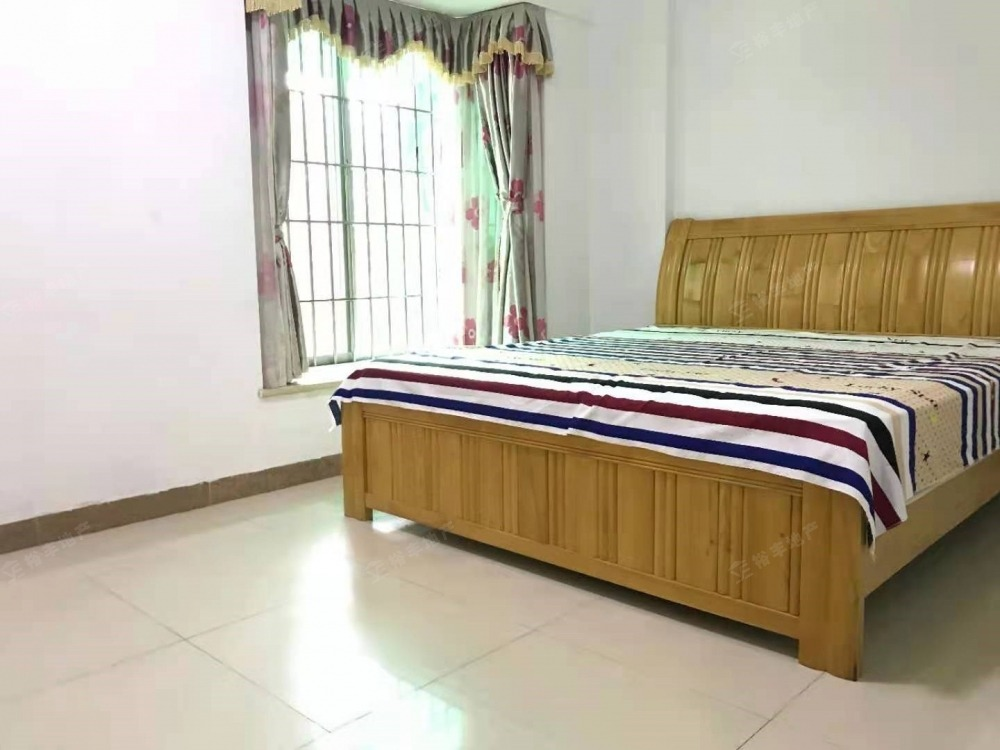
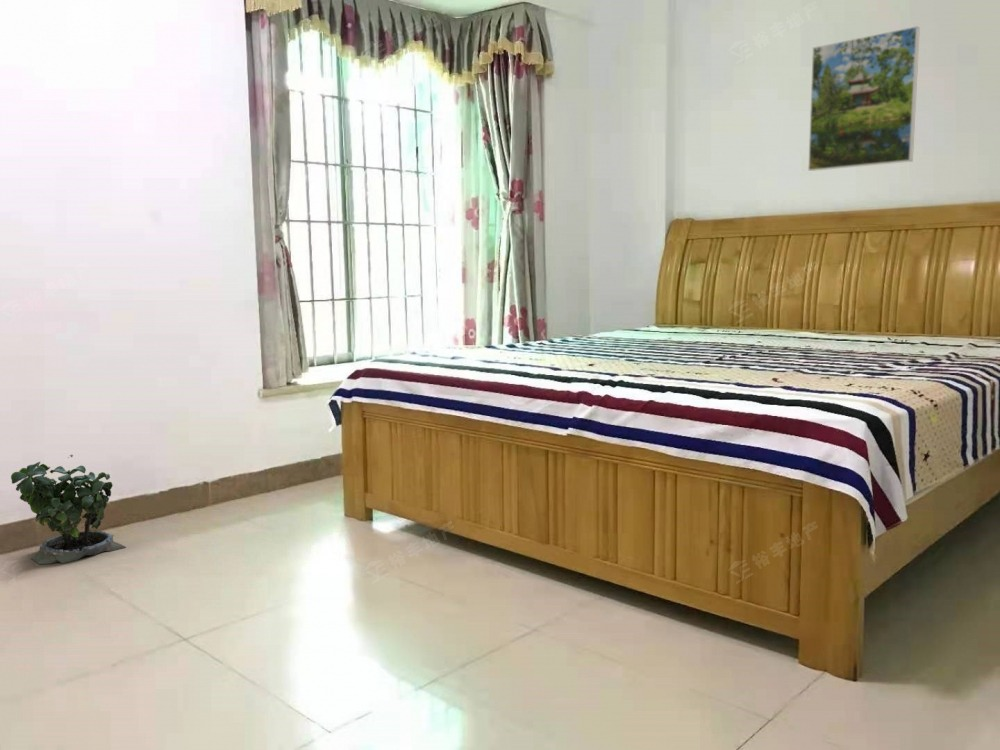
+ potted plant (65, 503)
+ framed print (861, 102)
